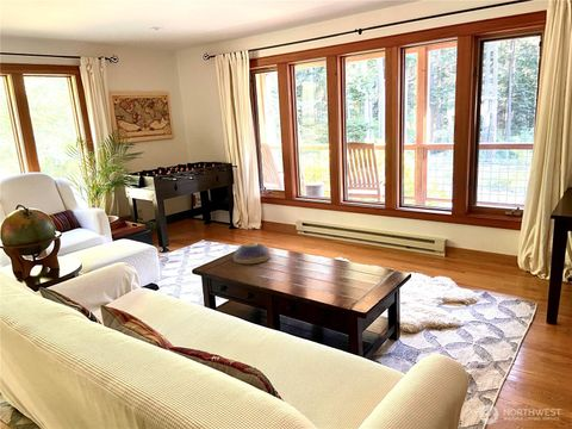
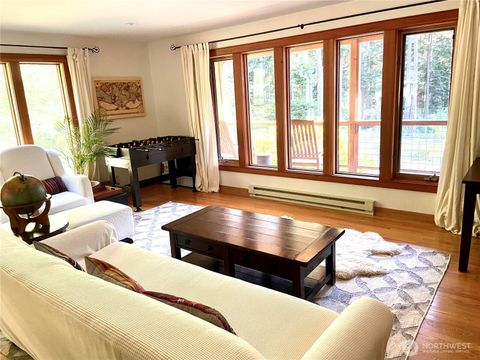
- decorative bowl (251, 250)
